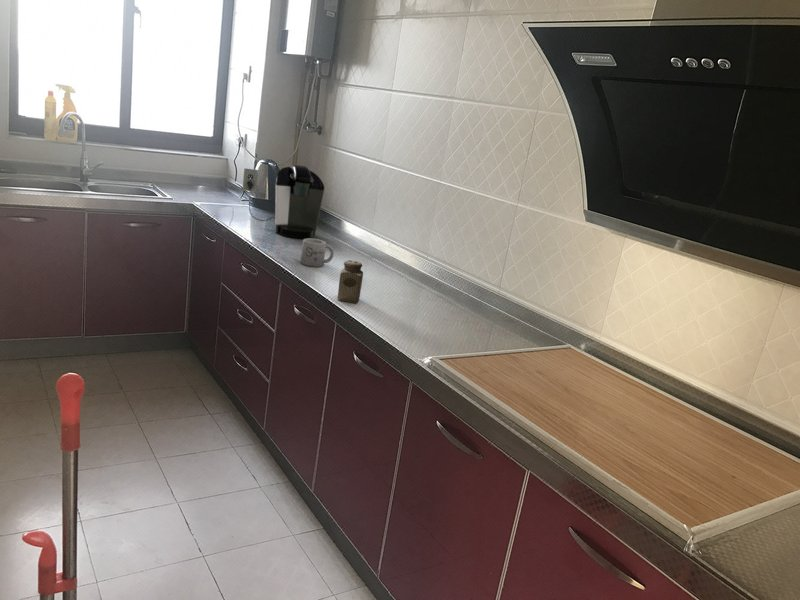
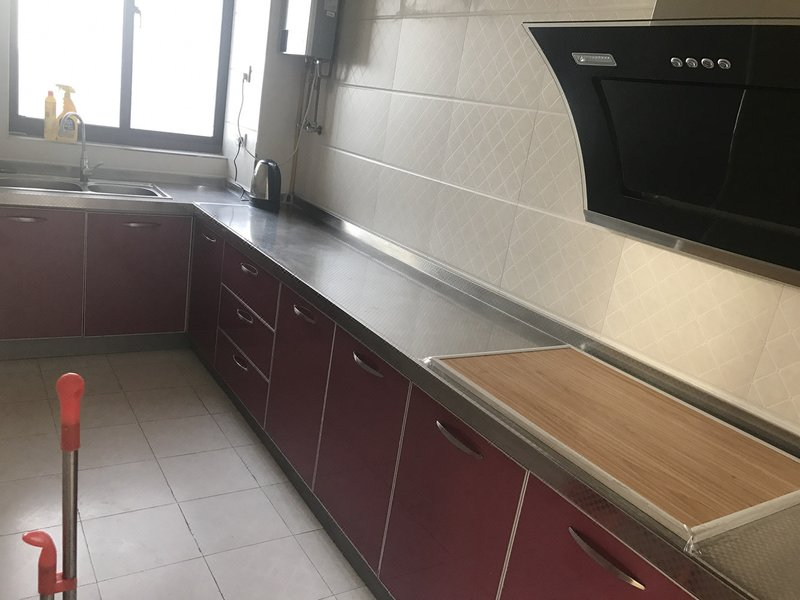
- coffee maker (284, 198)
- salt shaker (350, 280)
- mug (317, 252)
